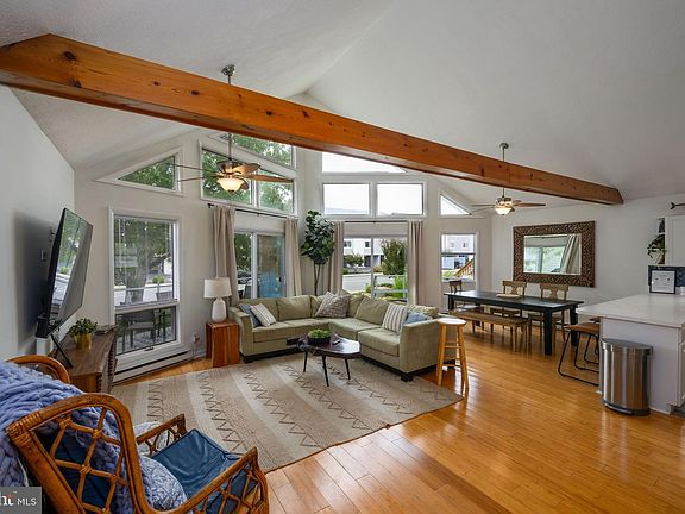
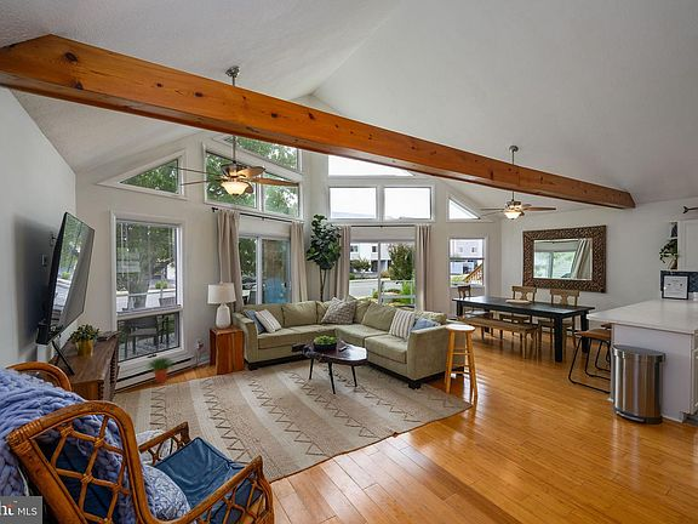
+ potted plant (161, 370)
